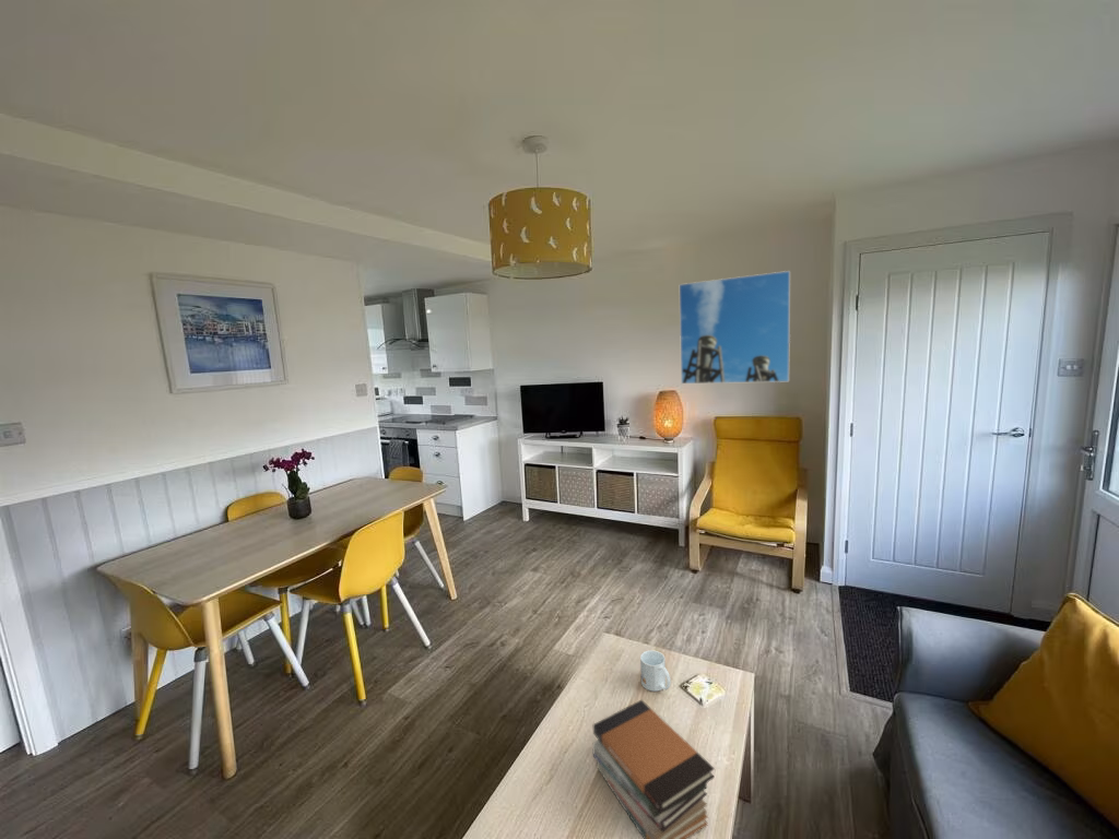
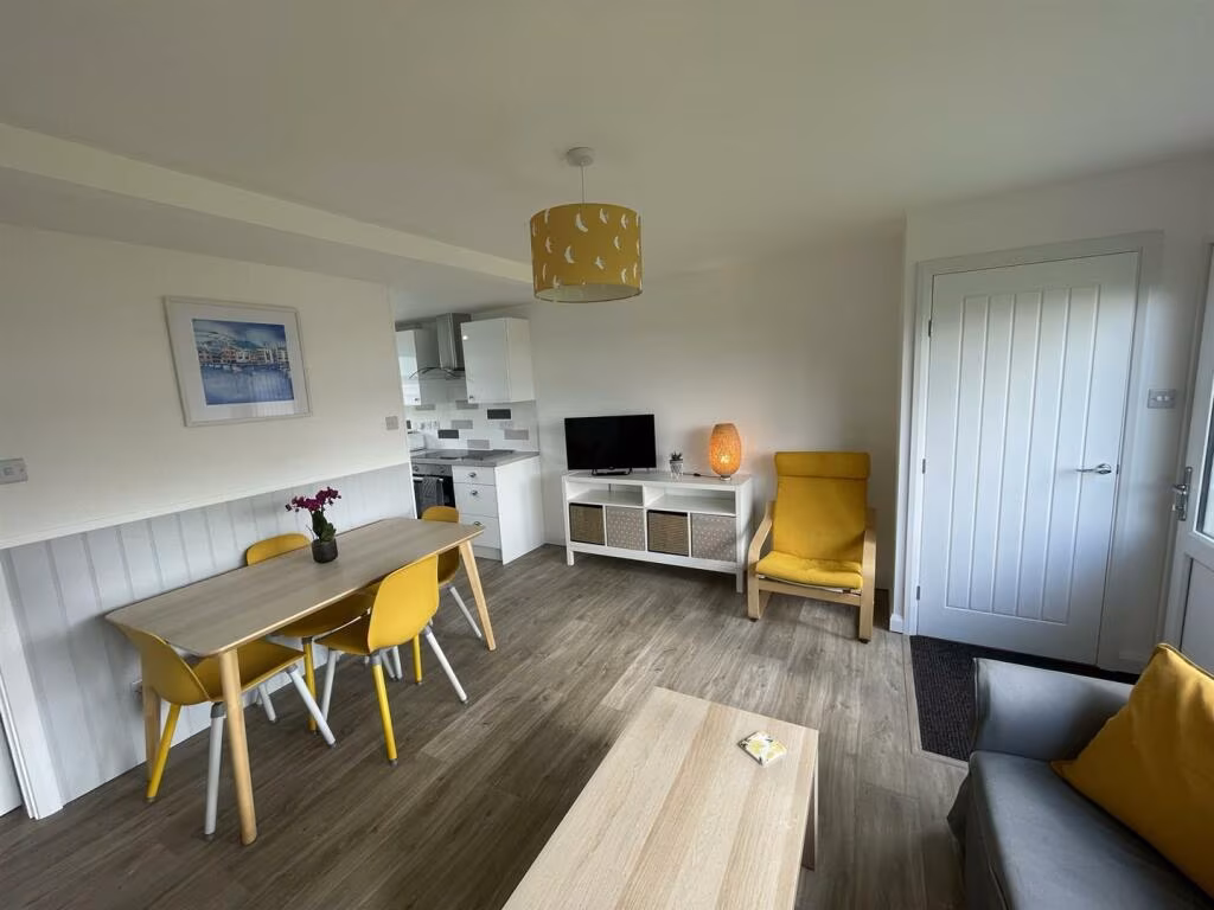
- book stack (648, 769)
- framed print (732, 331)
- mug (657, 673)
